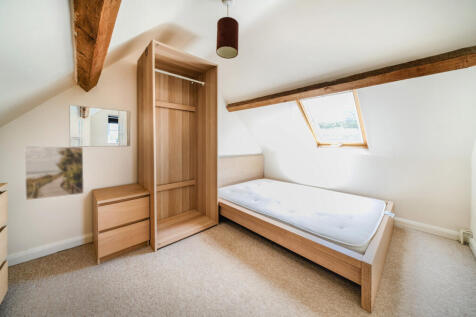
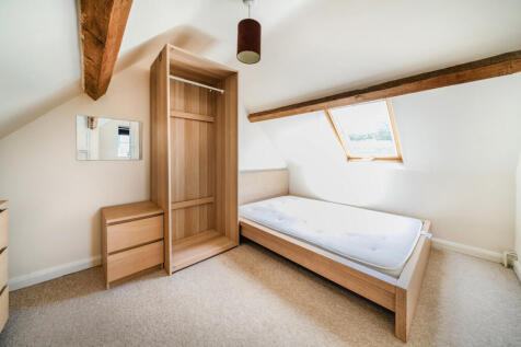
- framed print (56, 171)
